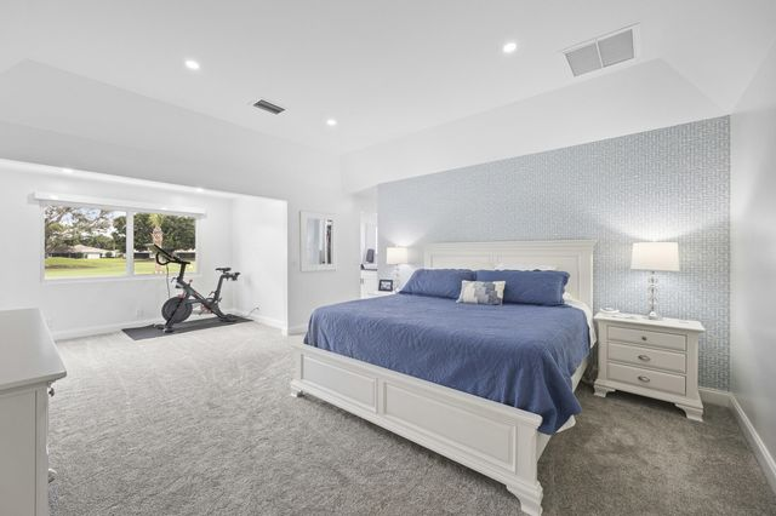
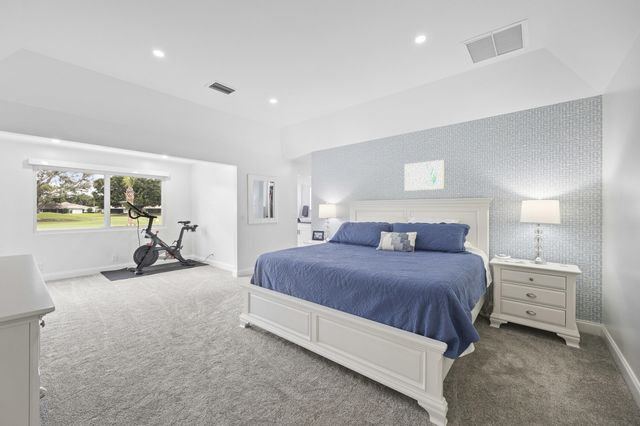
+ wall art (423, 176)
